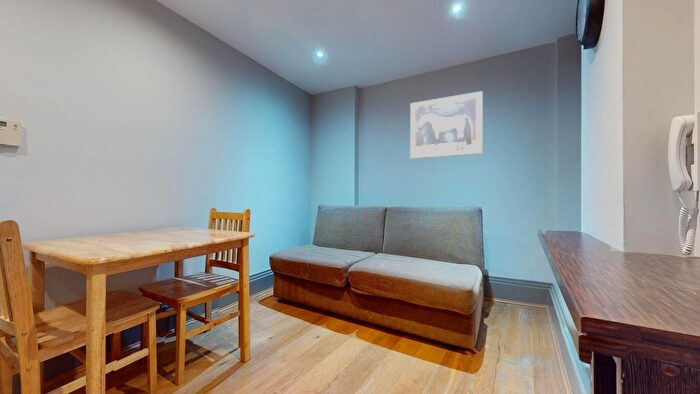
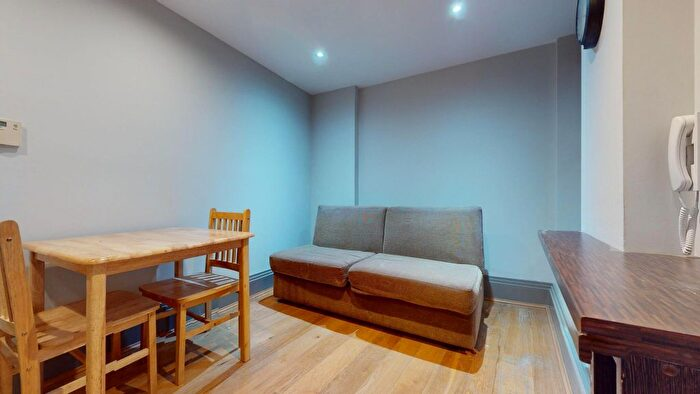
- wall art (444, 127)
